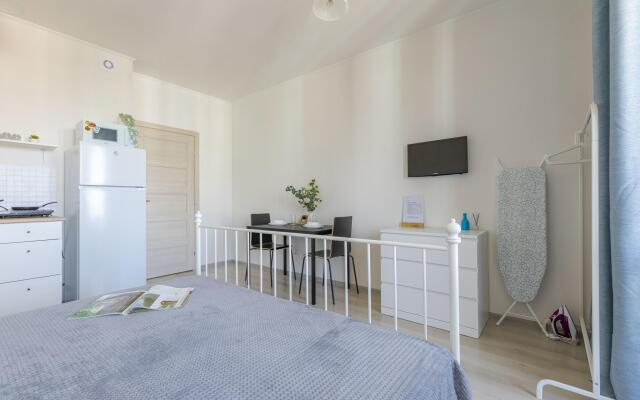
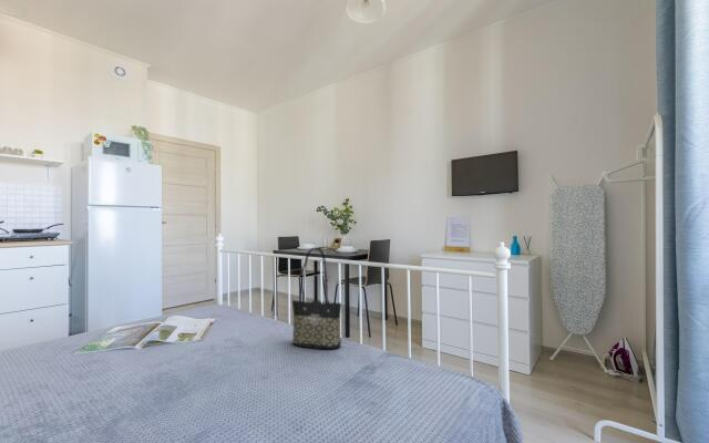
+ tote bag (316, 301)
